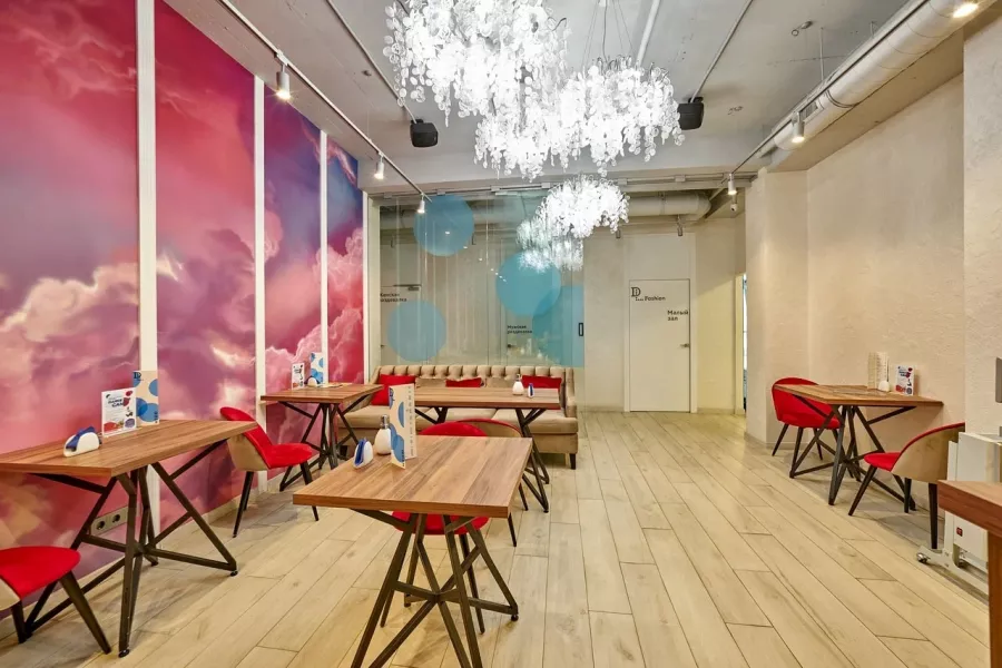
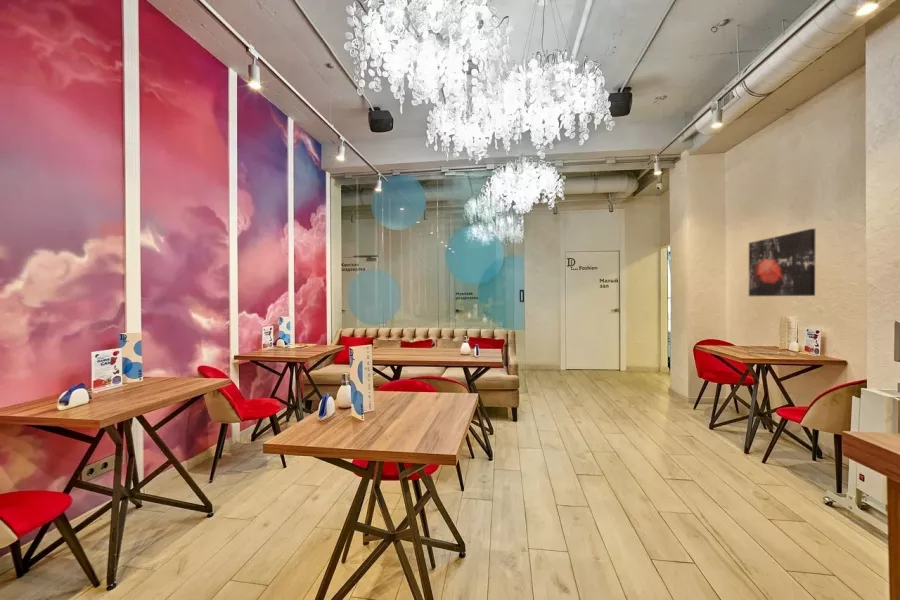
+ wall art (778, 266)
